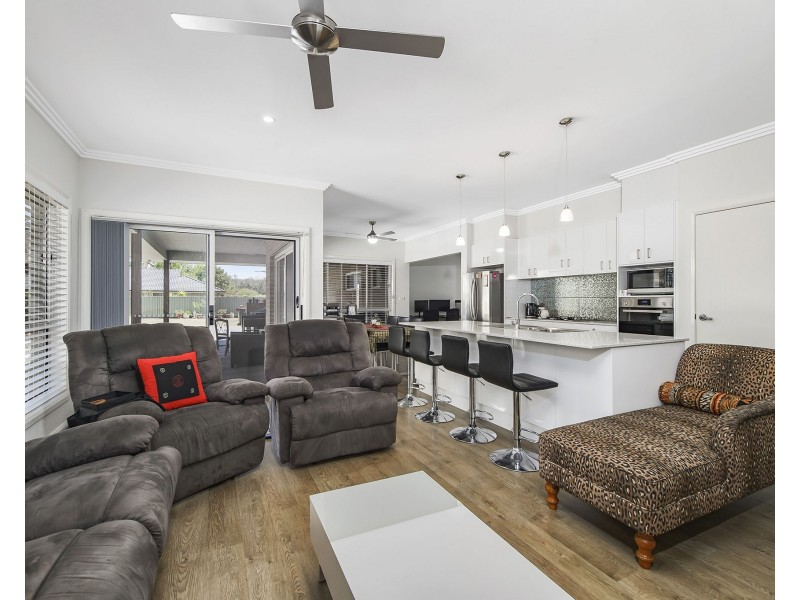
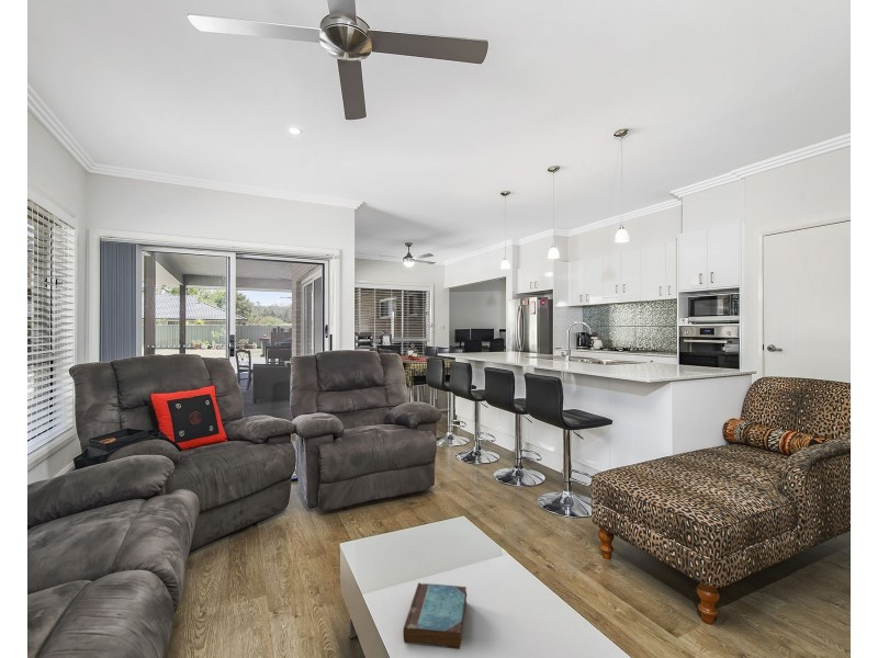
+ book (437, 612)
